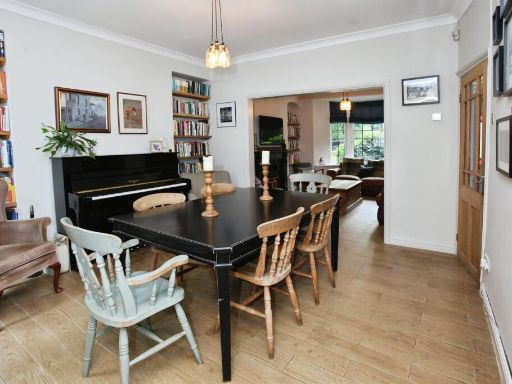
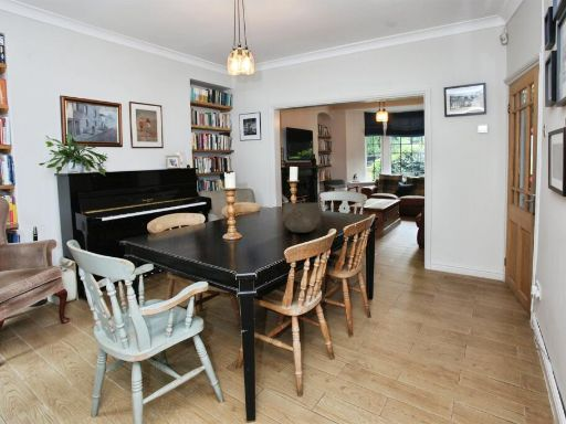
+ bowl (301, 218)
